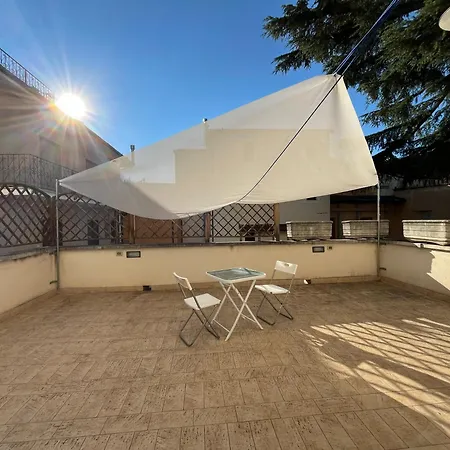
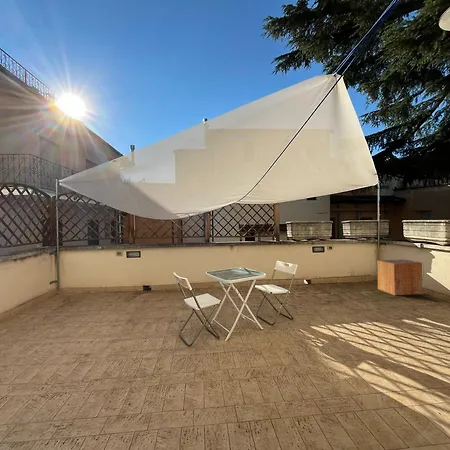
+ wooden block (399, 276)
